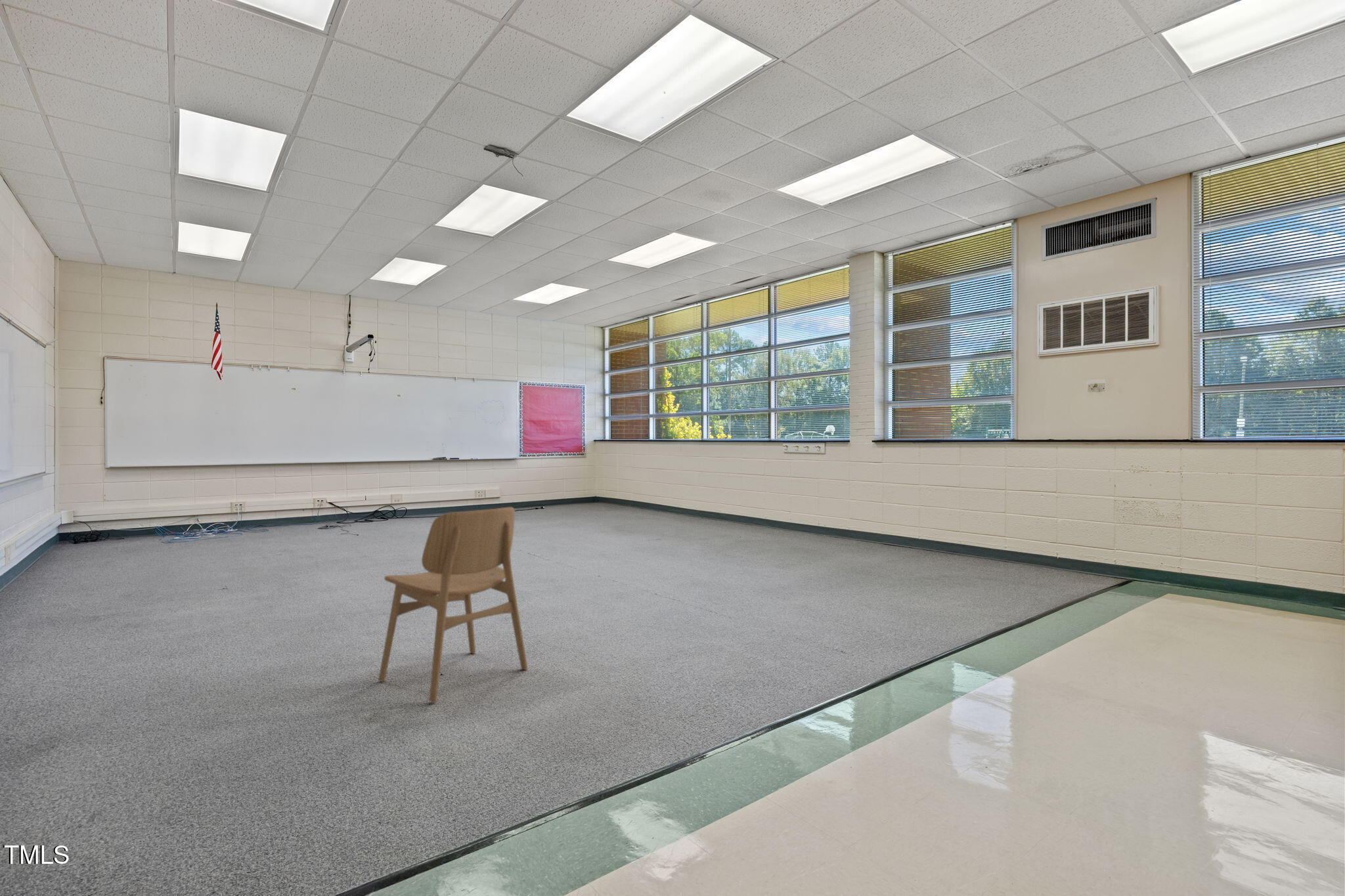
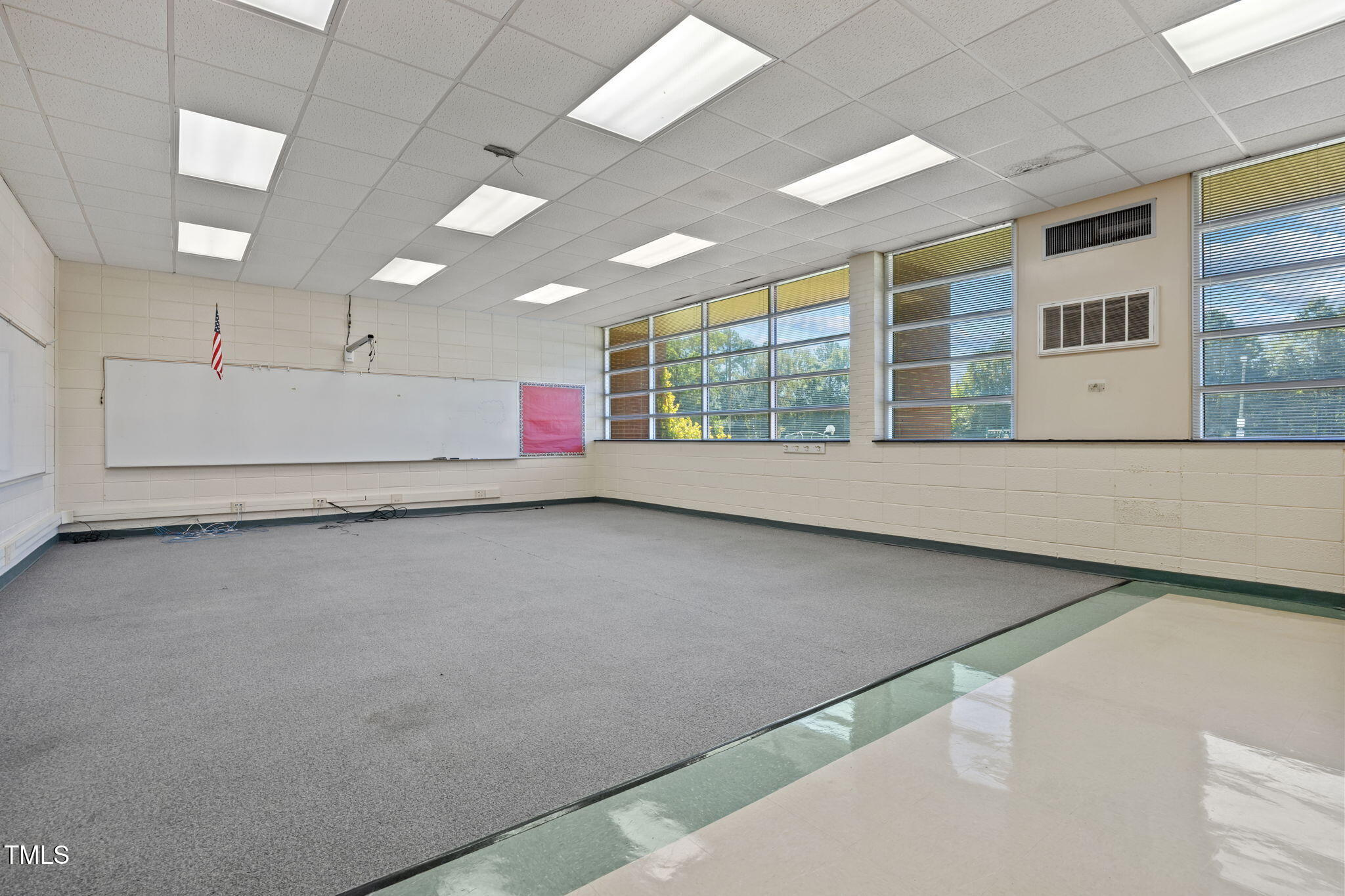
- dining chair (454, 591)
